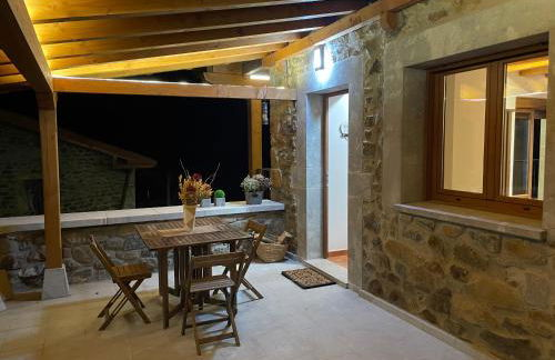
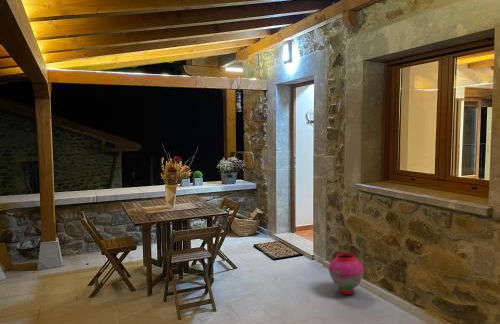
+ lantern (345, 273)
